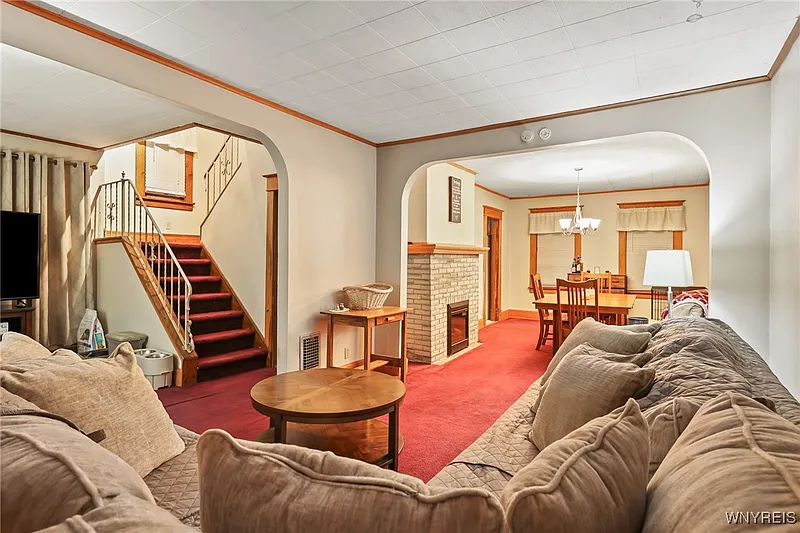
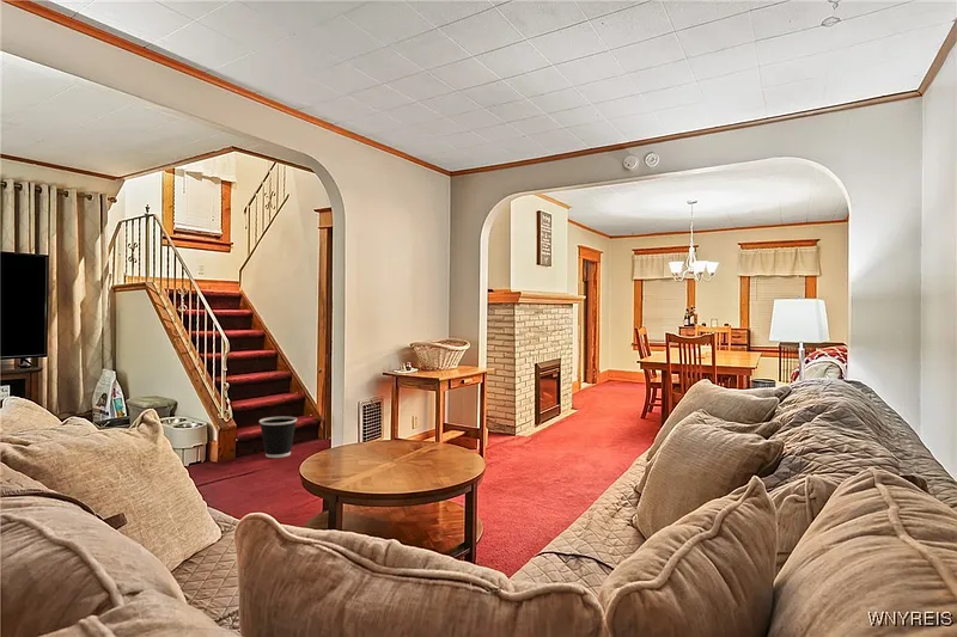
+ wastebasket (278, 436)
